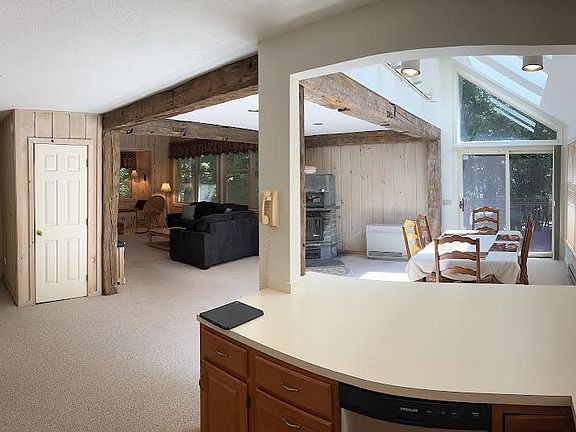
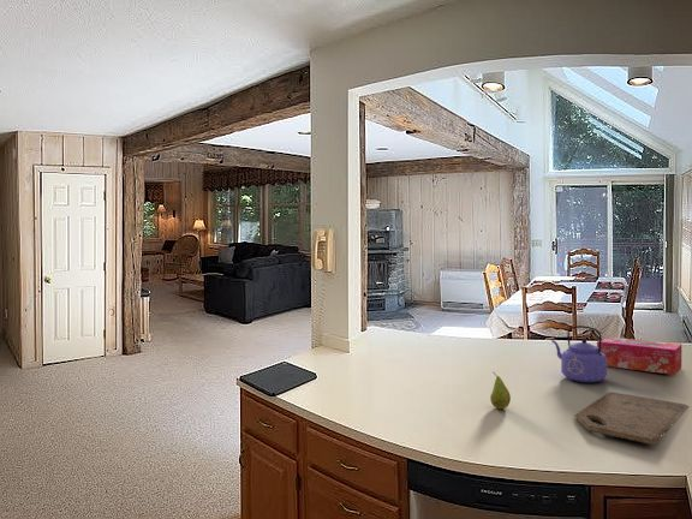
+ cutting board (628, 414)
+ fruit (500, 390)
+ tissue box (638, 354)
+ kettle (577, 351)
